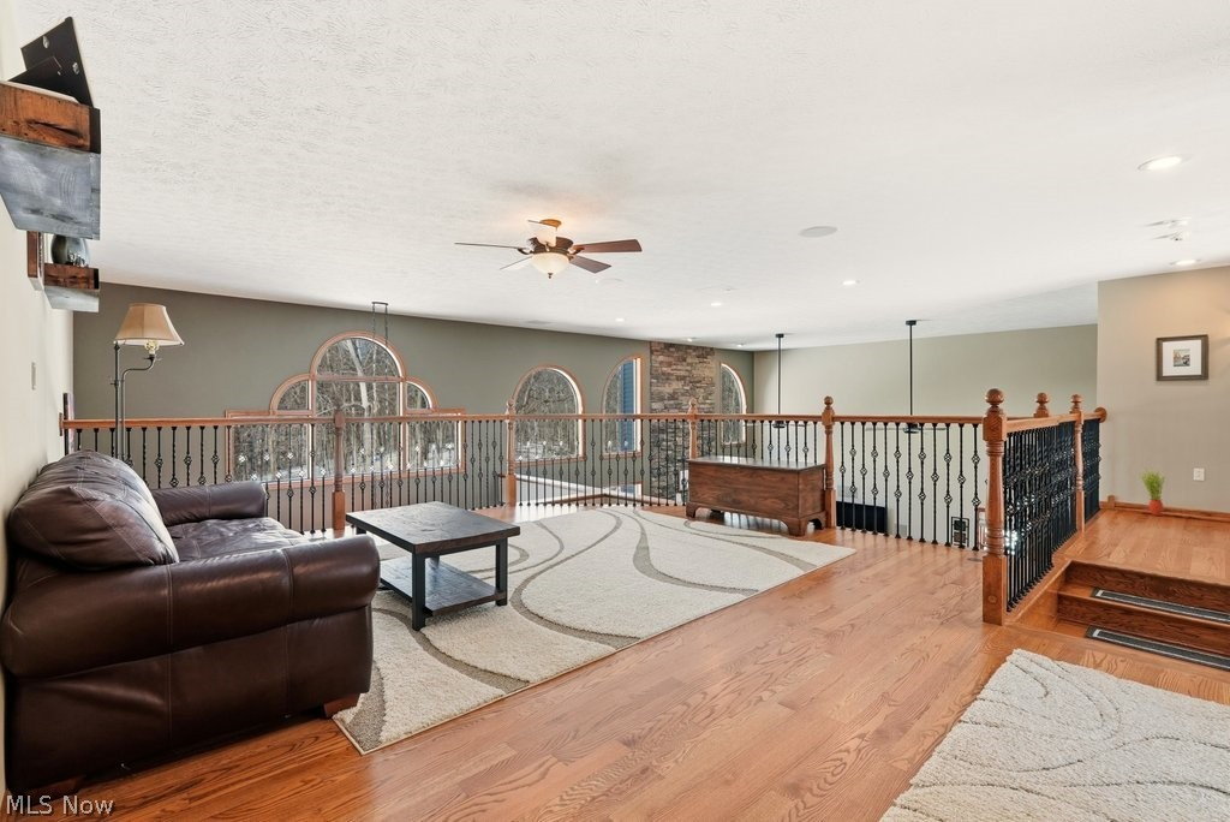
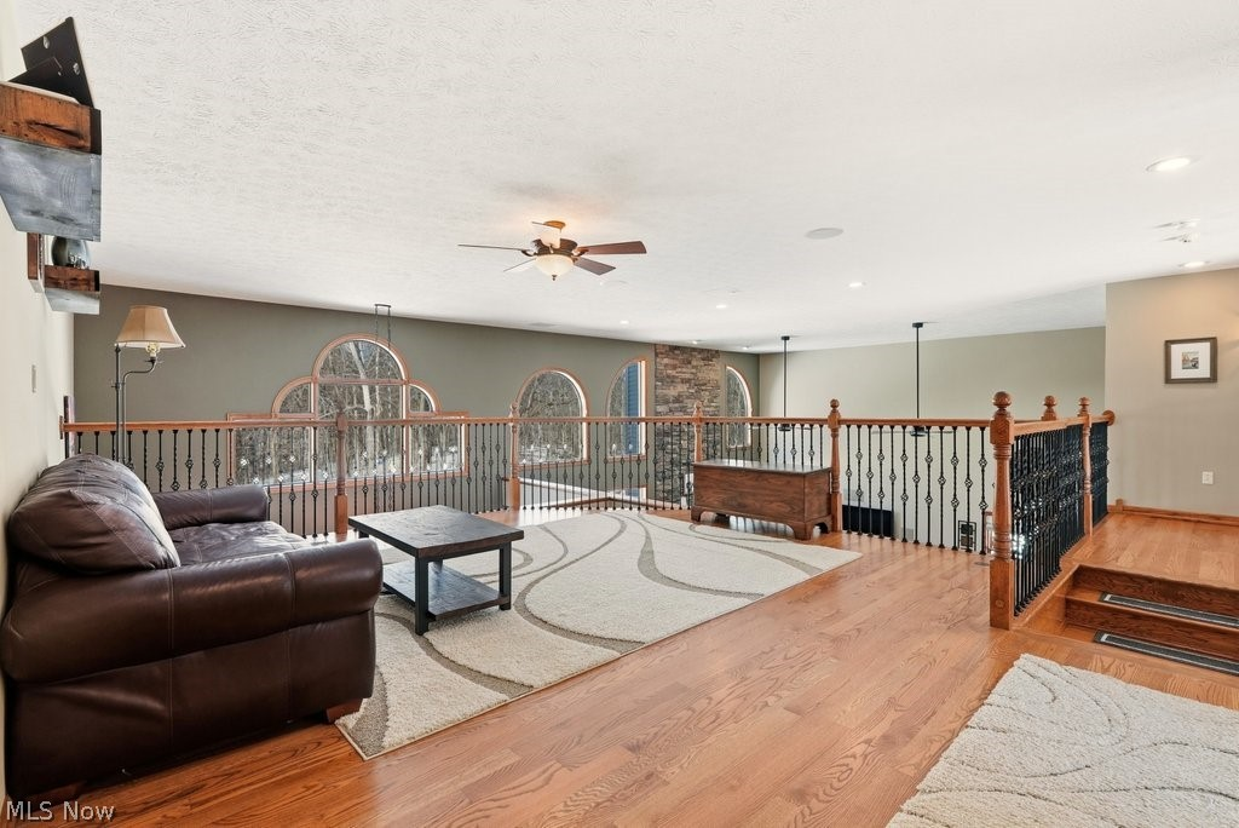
- potted plant (1152, 492)
